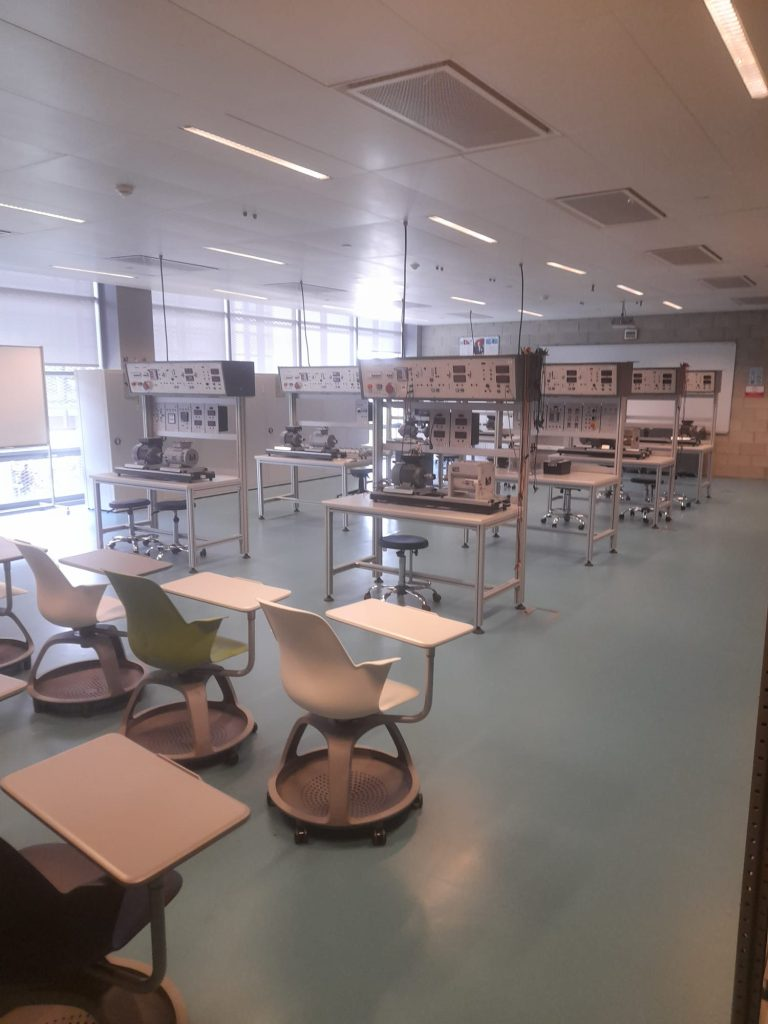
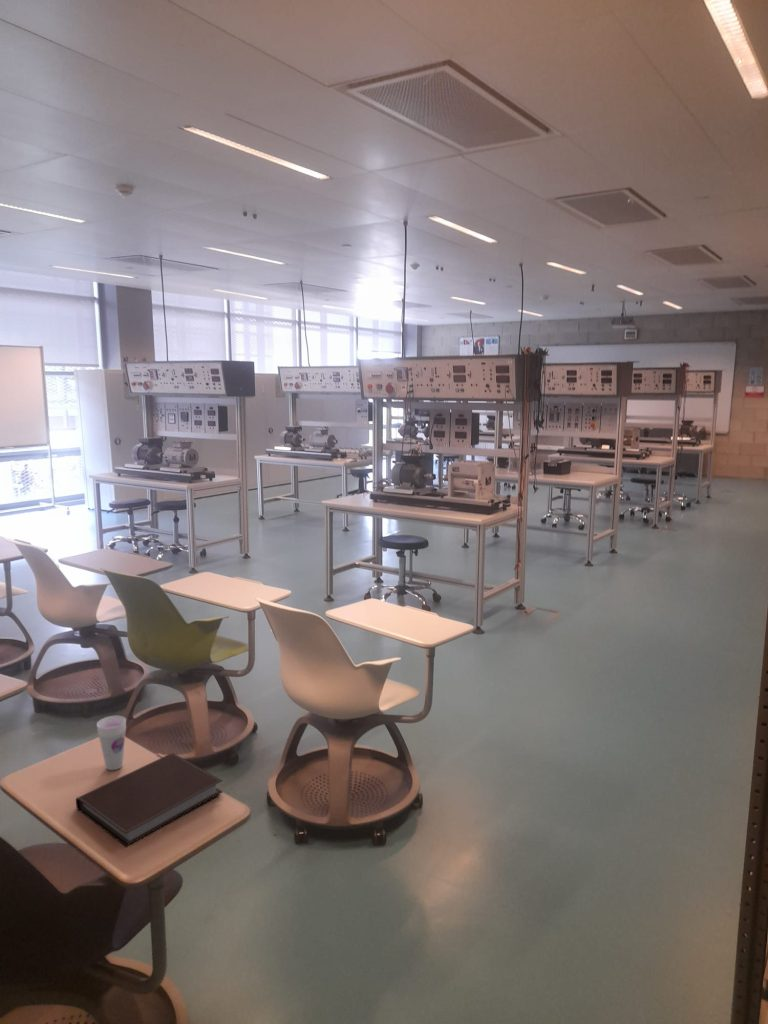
+ cup (112, 744)
+ notebook (151, 794)
